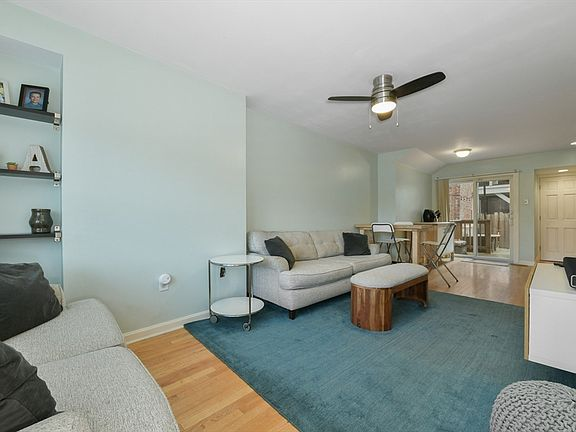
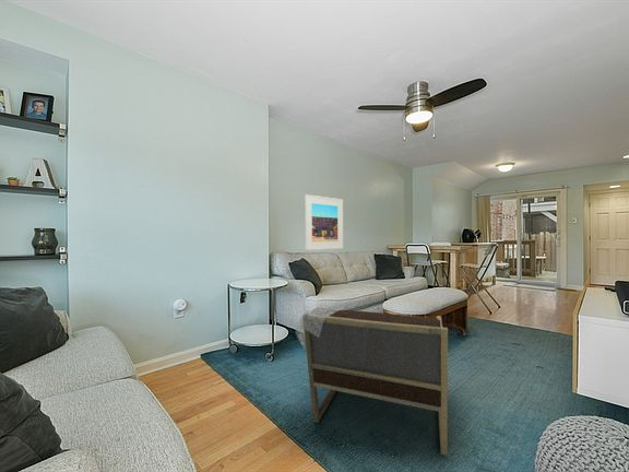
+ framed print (324, 223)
+ armchair (375, 355)
